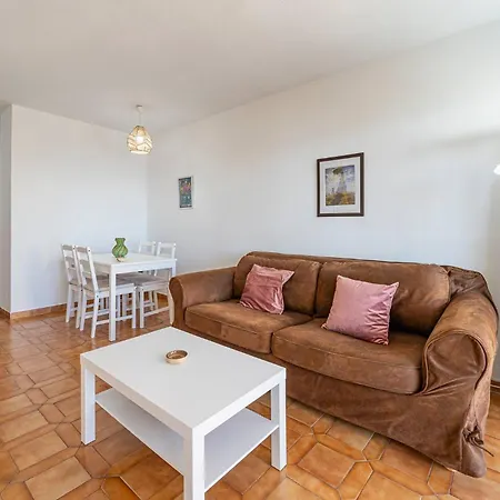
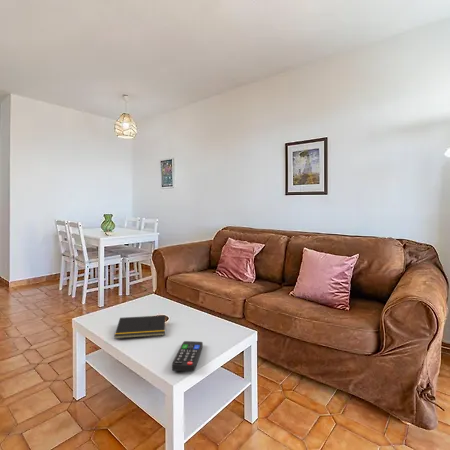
+ notepad (141, 326)
+ remote control (188, 354)
